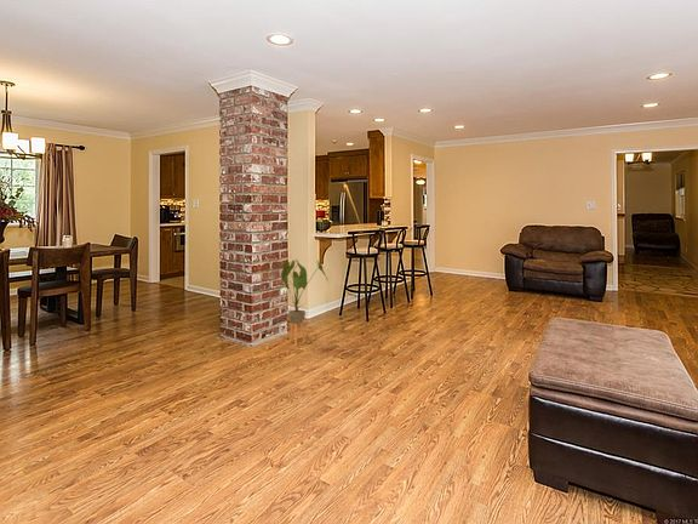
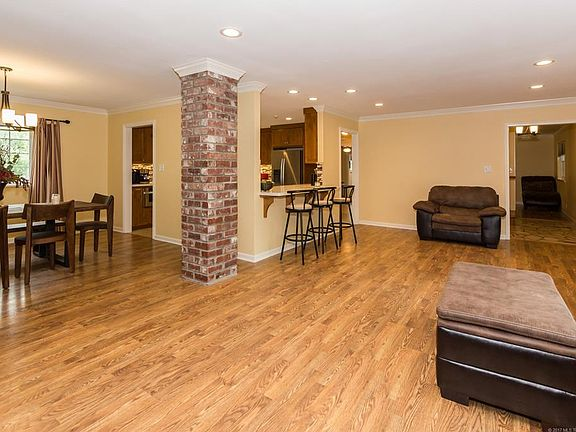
- house plant (297, 300)
